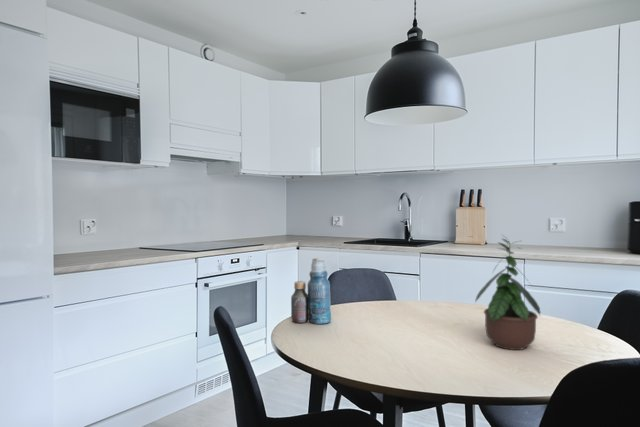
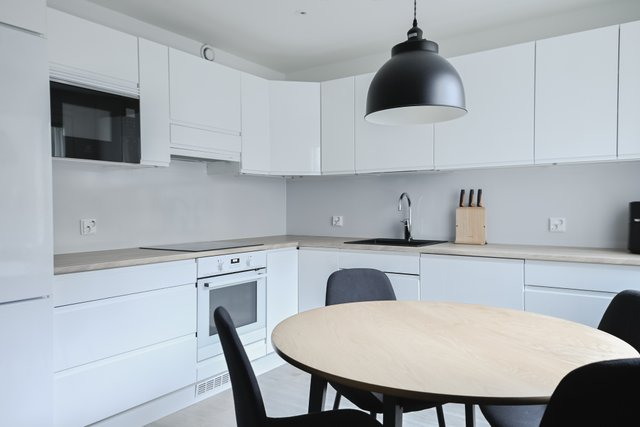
- bottle (311, 289)
- potted plant (507, 288)
